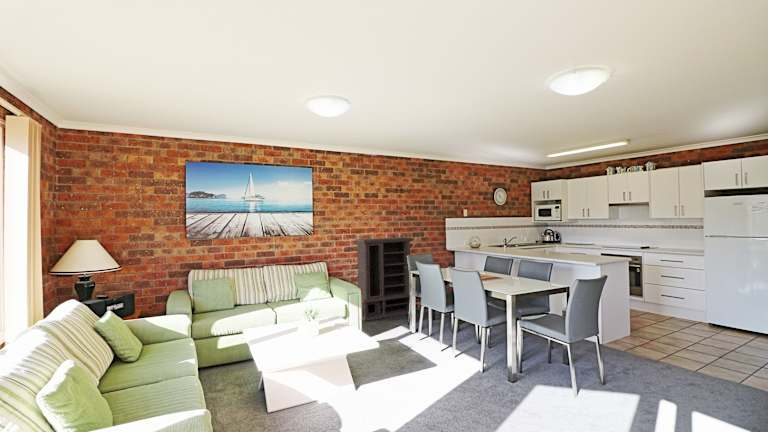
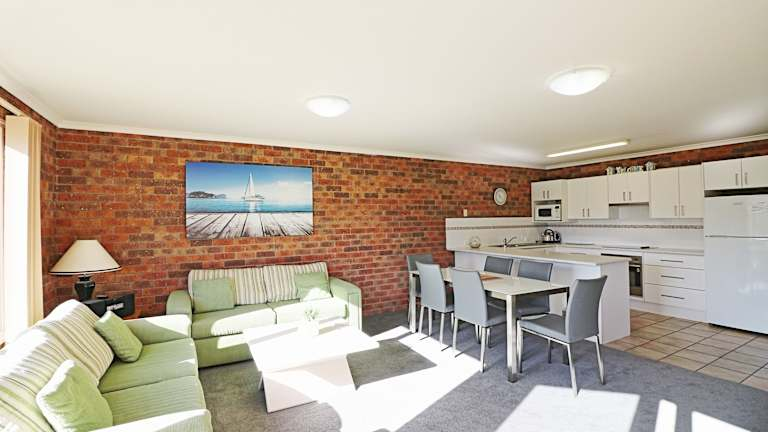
- cabinet (385, 276)
